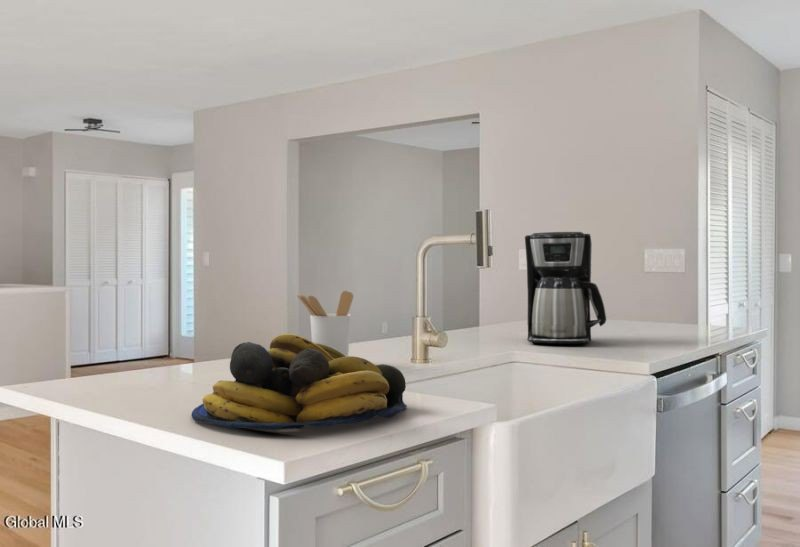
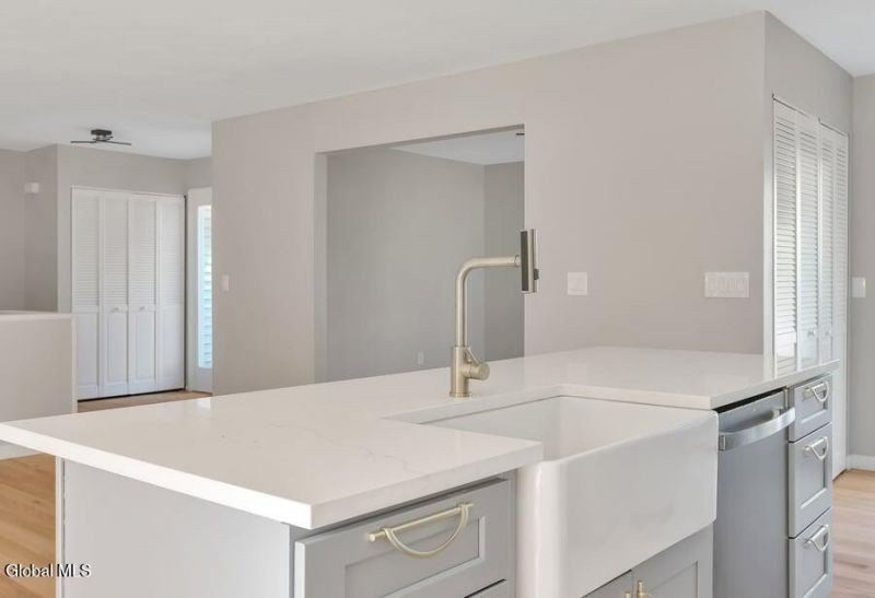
- coffee maker (567, 286)
- utensil holder (323, 328)
- fruit bowl (300, 373)
